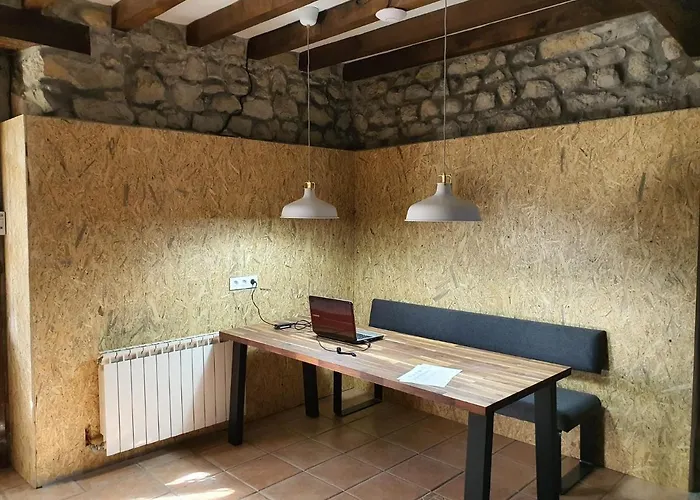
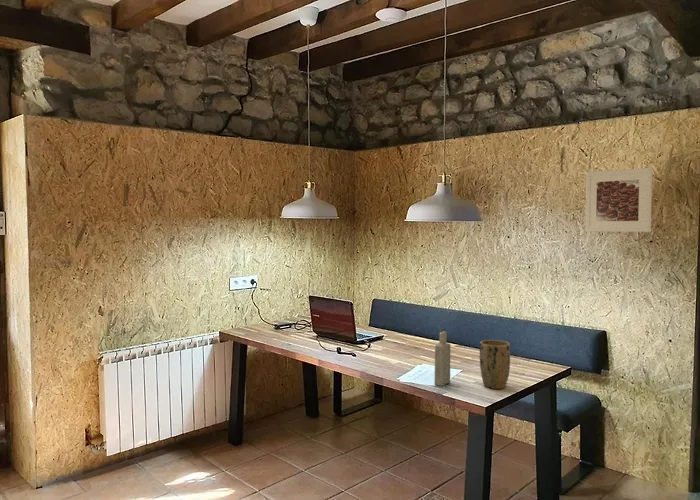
+ bottle (442, 357)
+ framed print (617, 201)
+ plant pot (494, 364)
